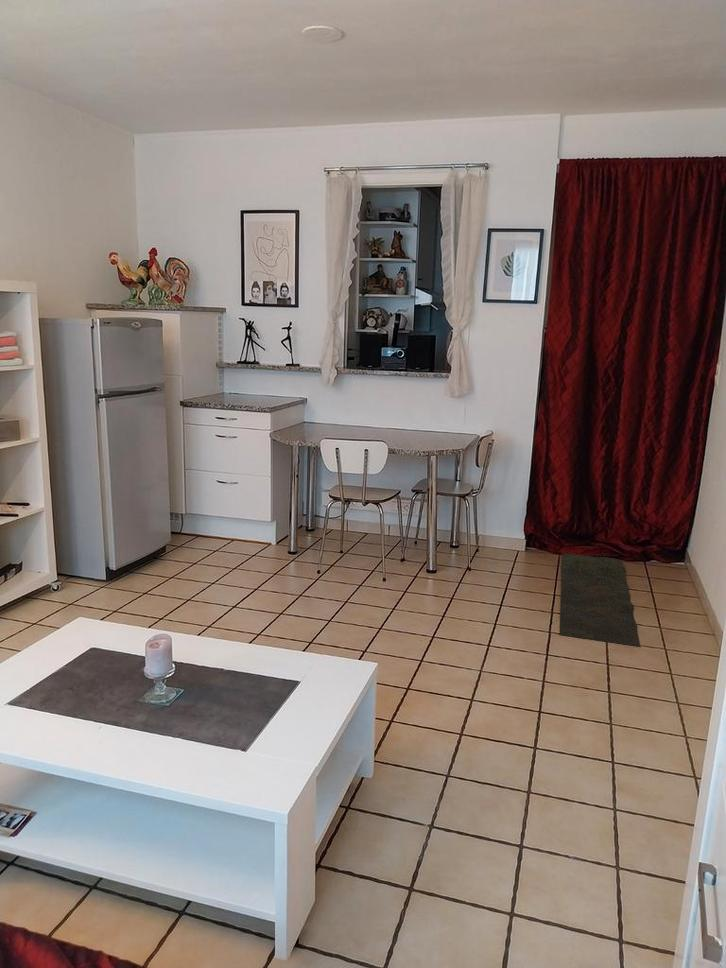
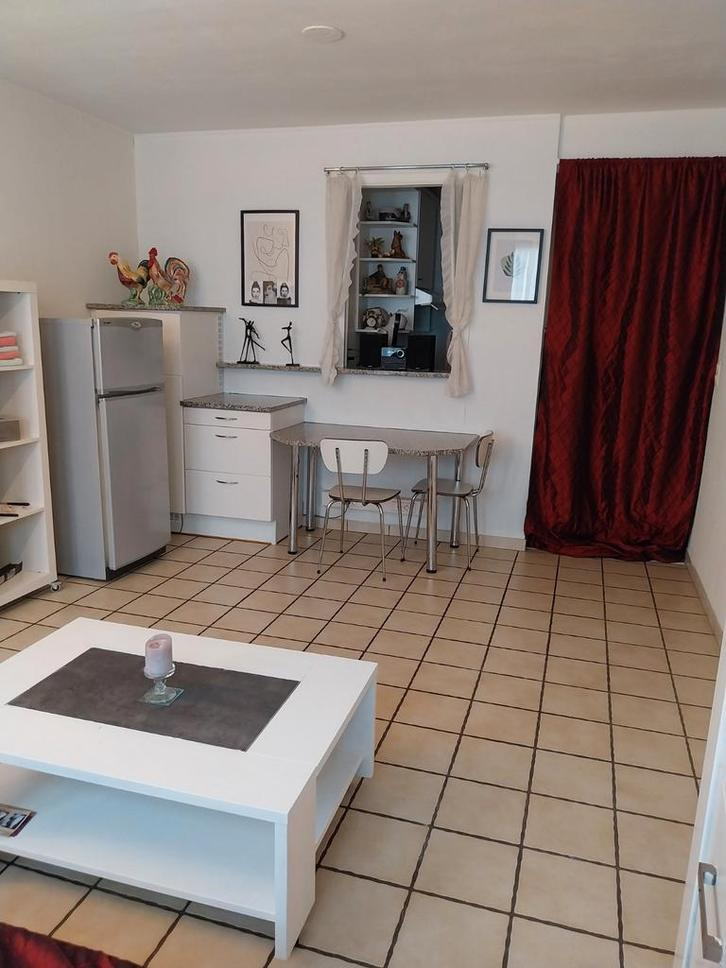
- rug (595, 588)
